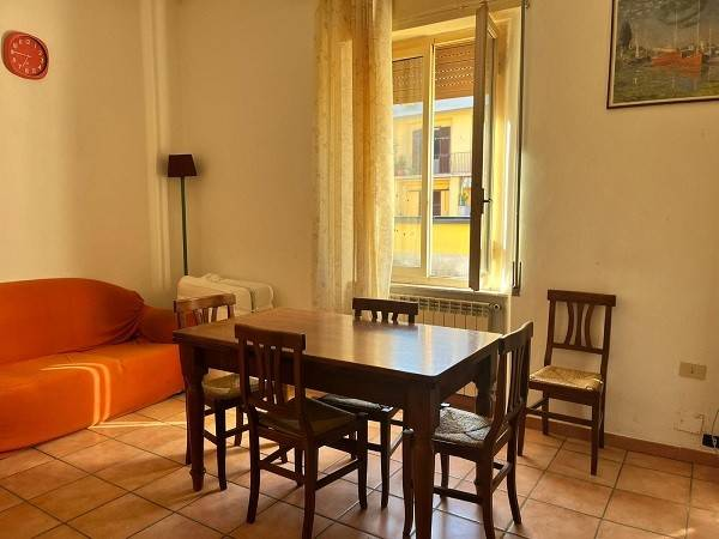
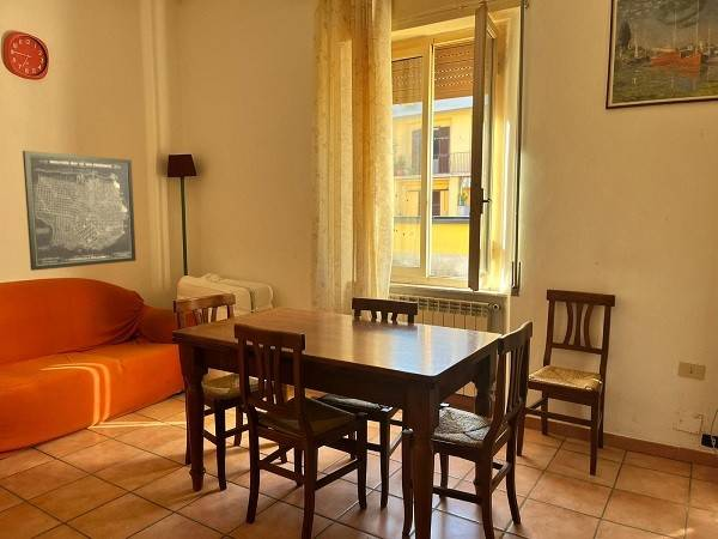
+ wall art (84, 211)
